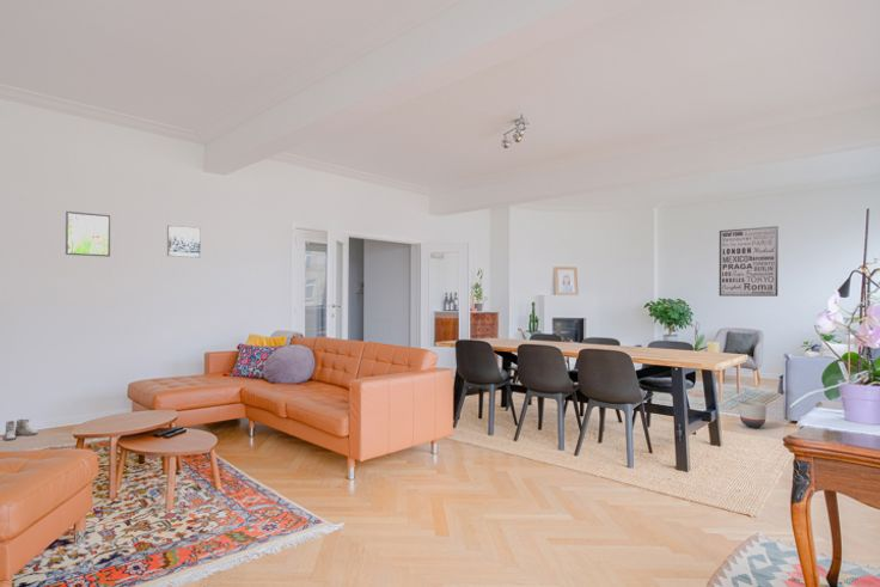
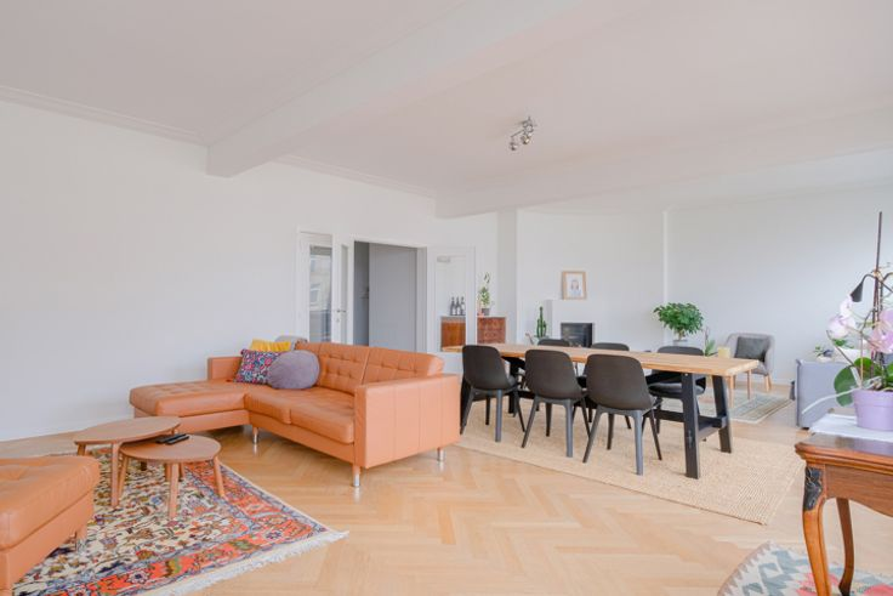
- wall art (747, 262)
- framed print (88, 234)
- boots (17, 428)
- wall art (184, 241)
- planter (752, 415)
